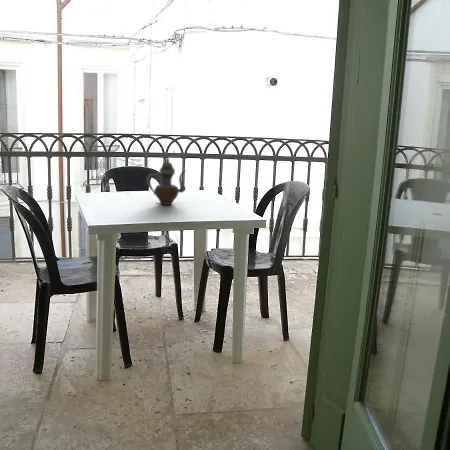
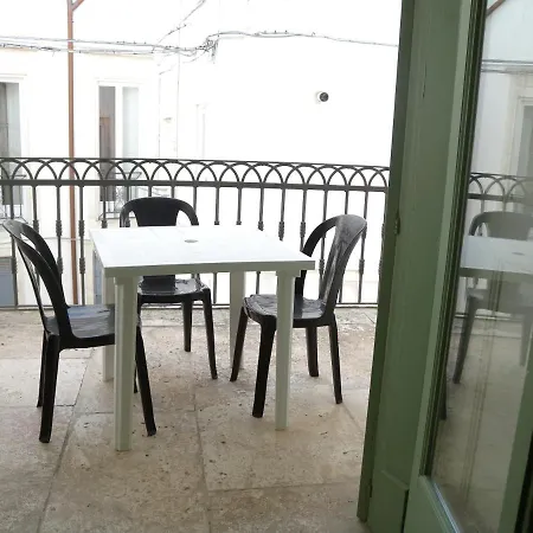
- teapot (166, 180)
